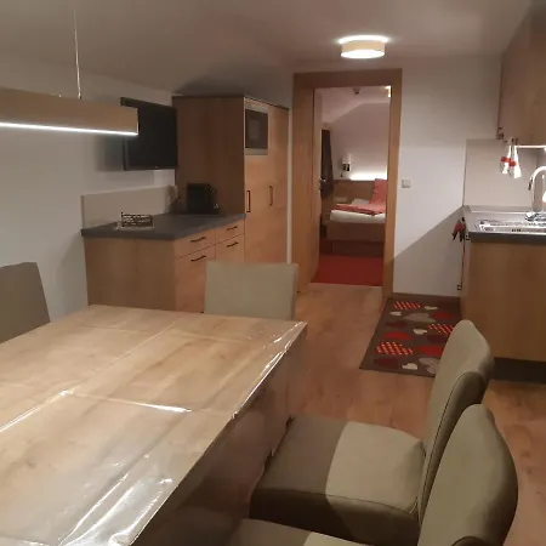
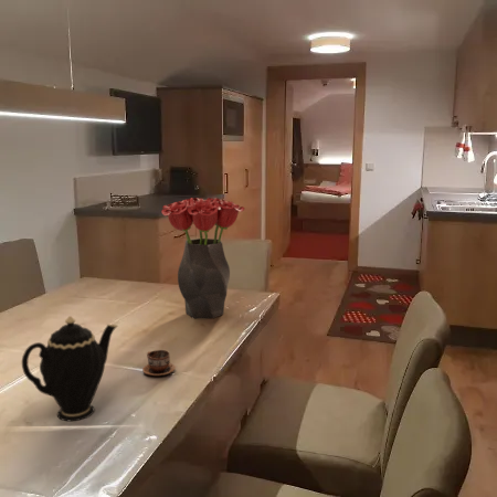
+ bouquet (203, 257)
+ cup (158, 361)
+ teapot (74, 364)
